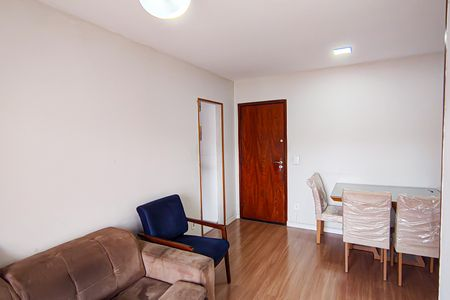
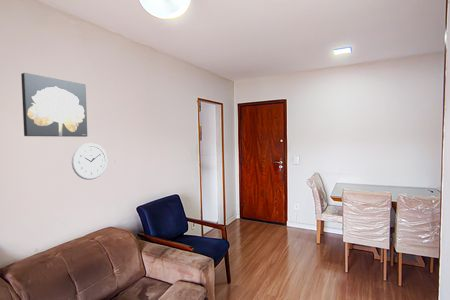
+ wall art (57, 108)
+ wall clock (91, 161)
